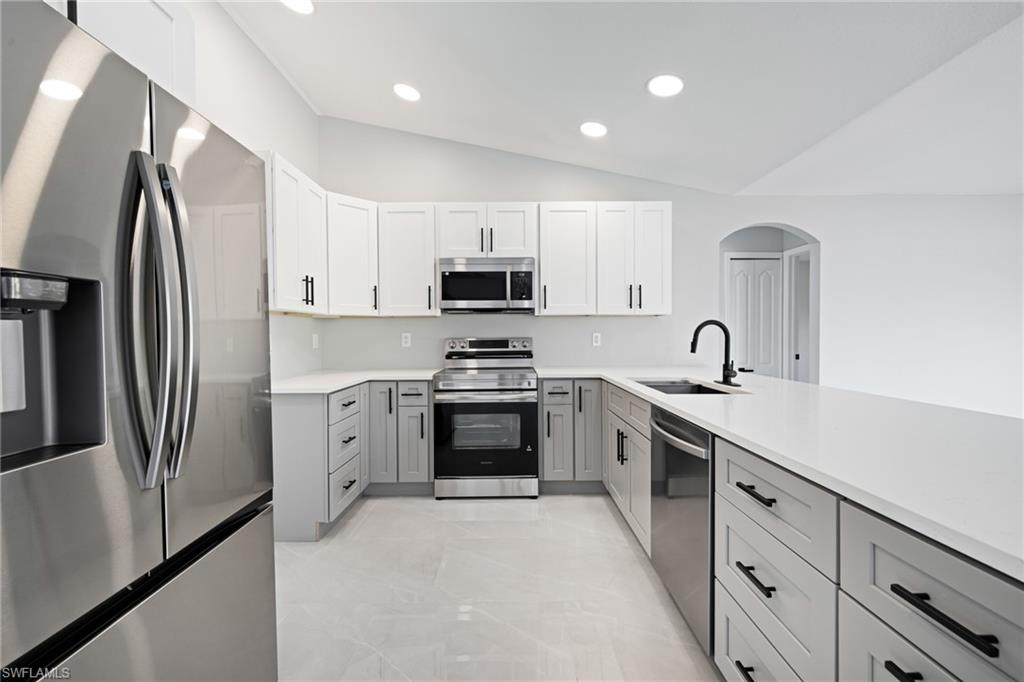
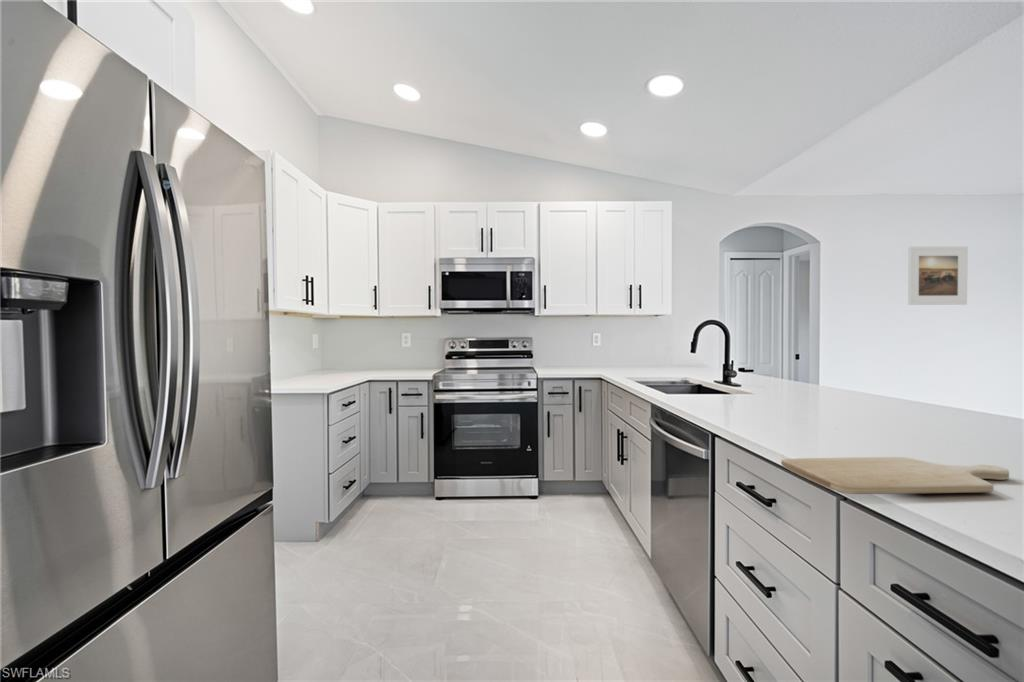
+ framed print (937, 275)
+ chopping board (905, 473)
